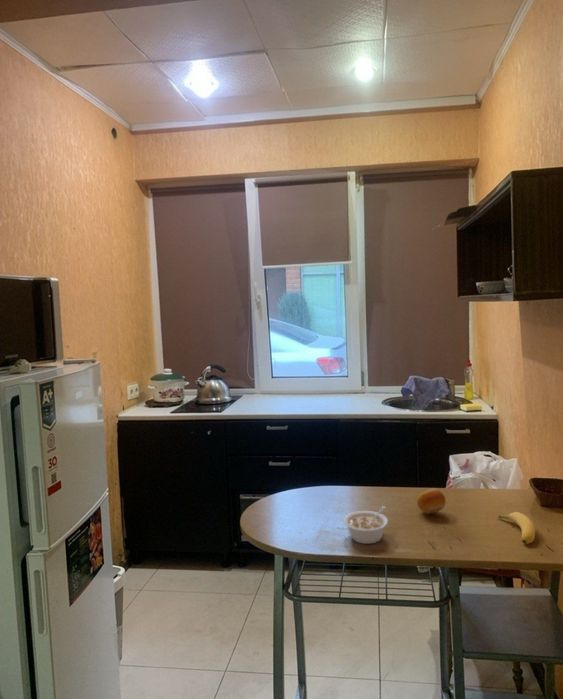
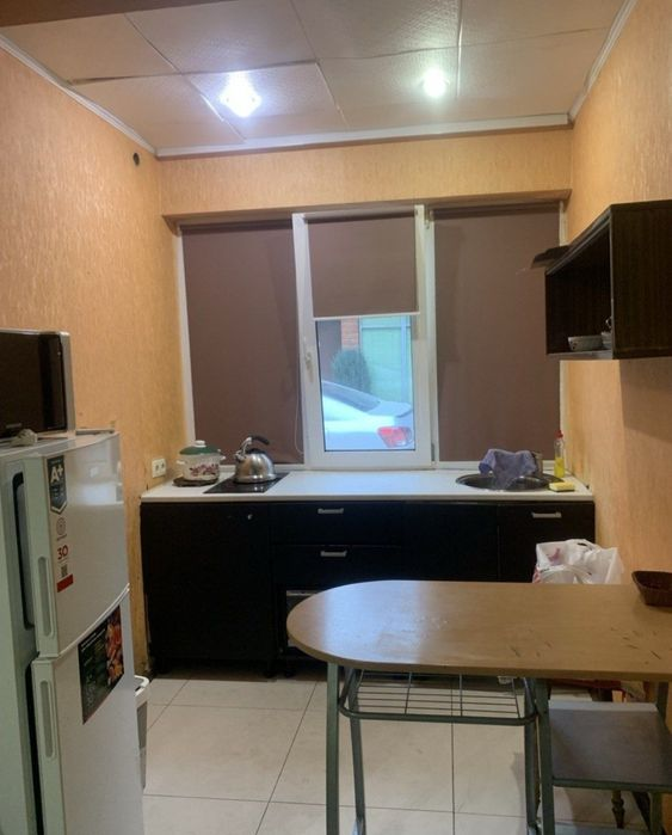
- banana (518, 524)
- fruit (431, 501)
- legume (366, 525)
